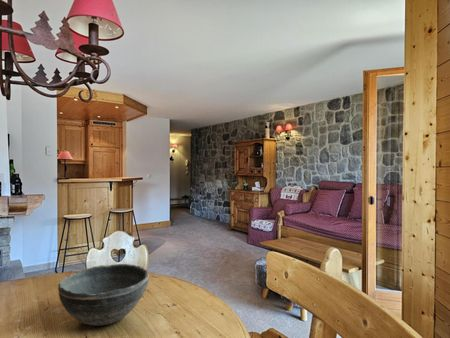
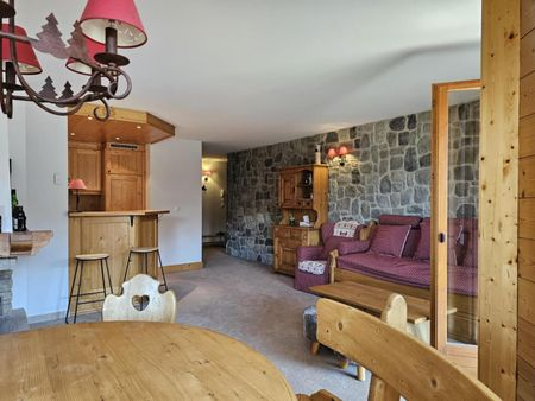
- bowl (105, 296)
